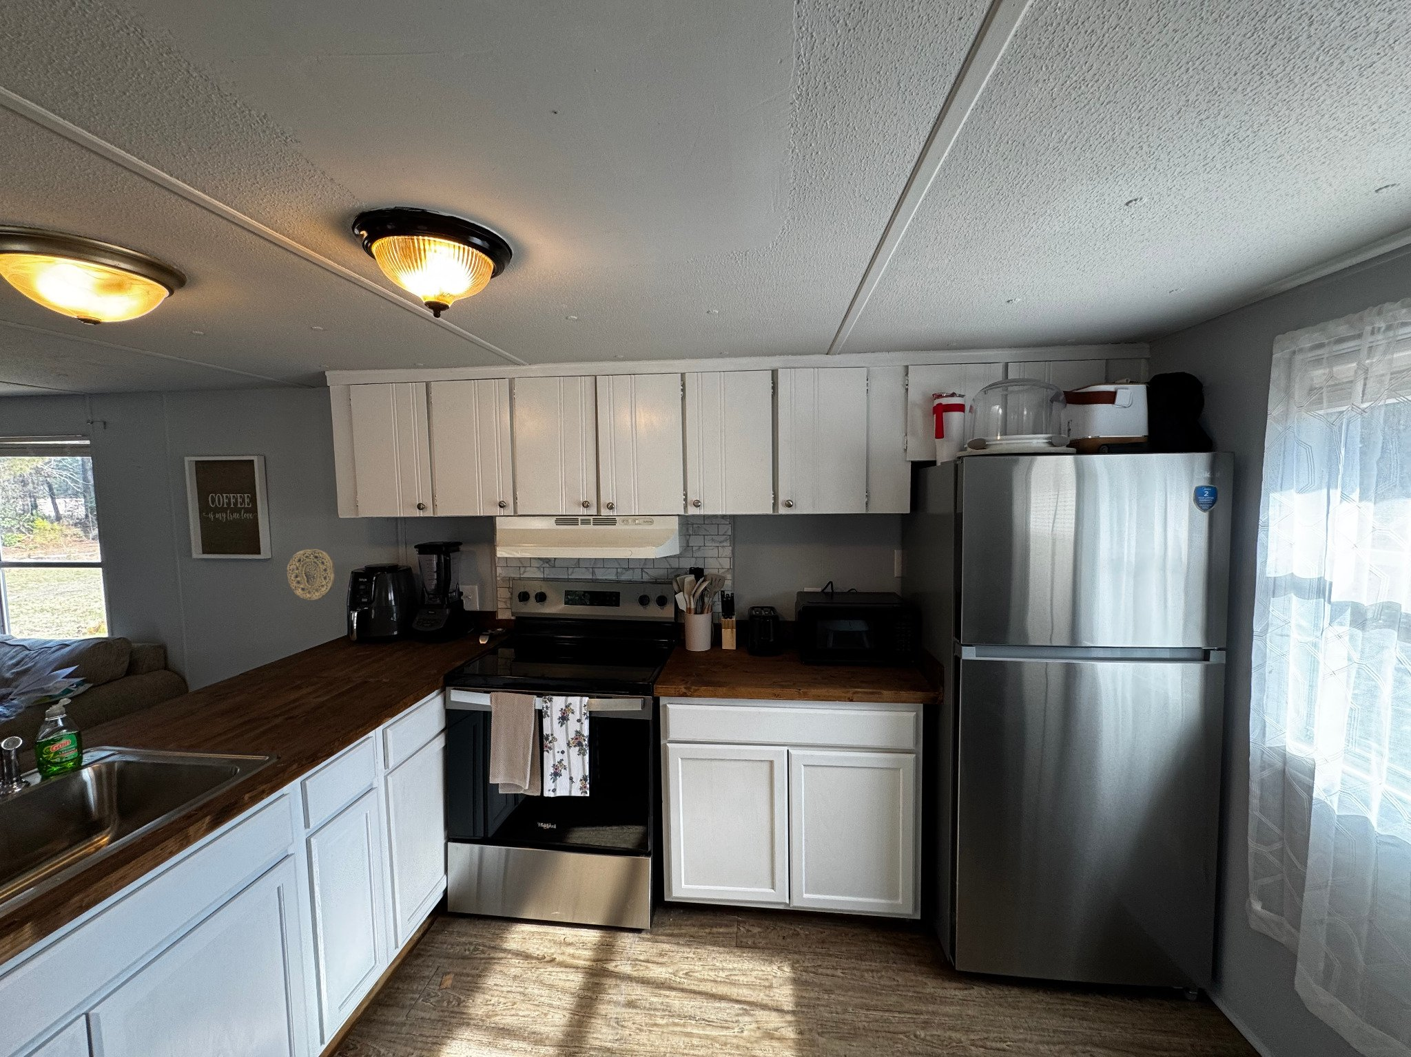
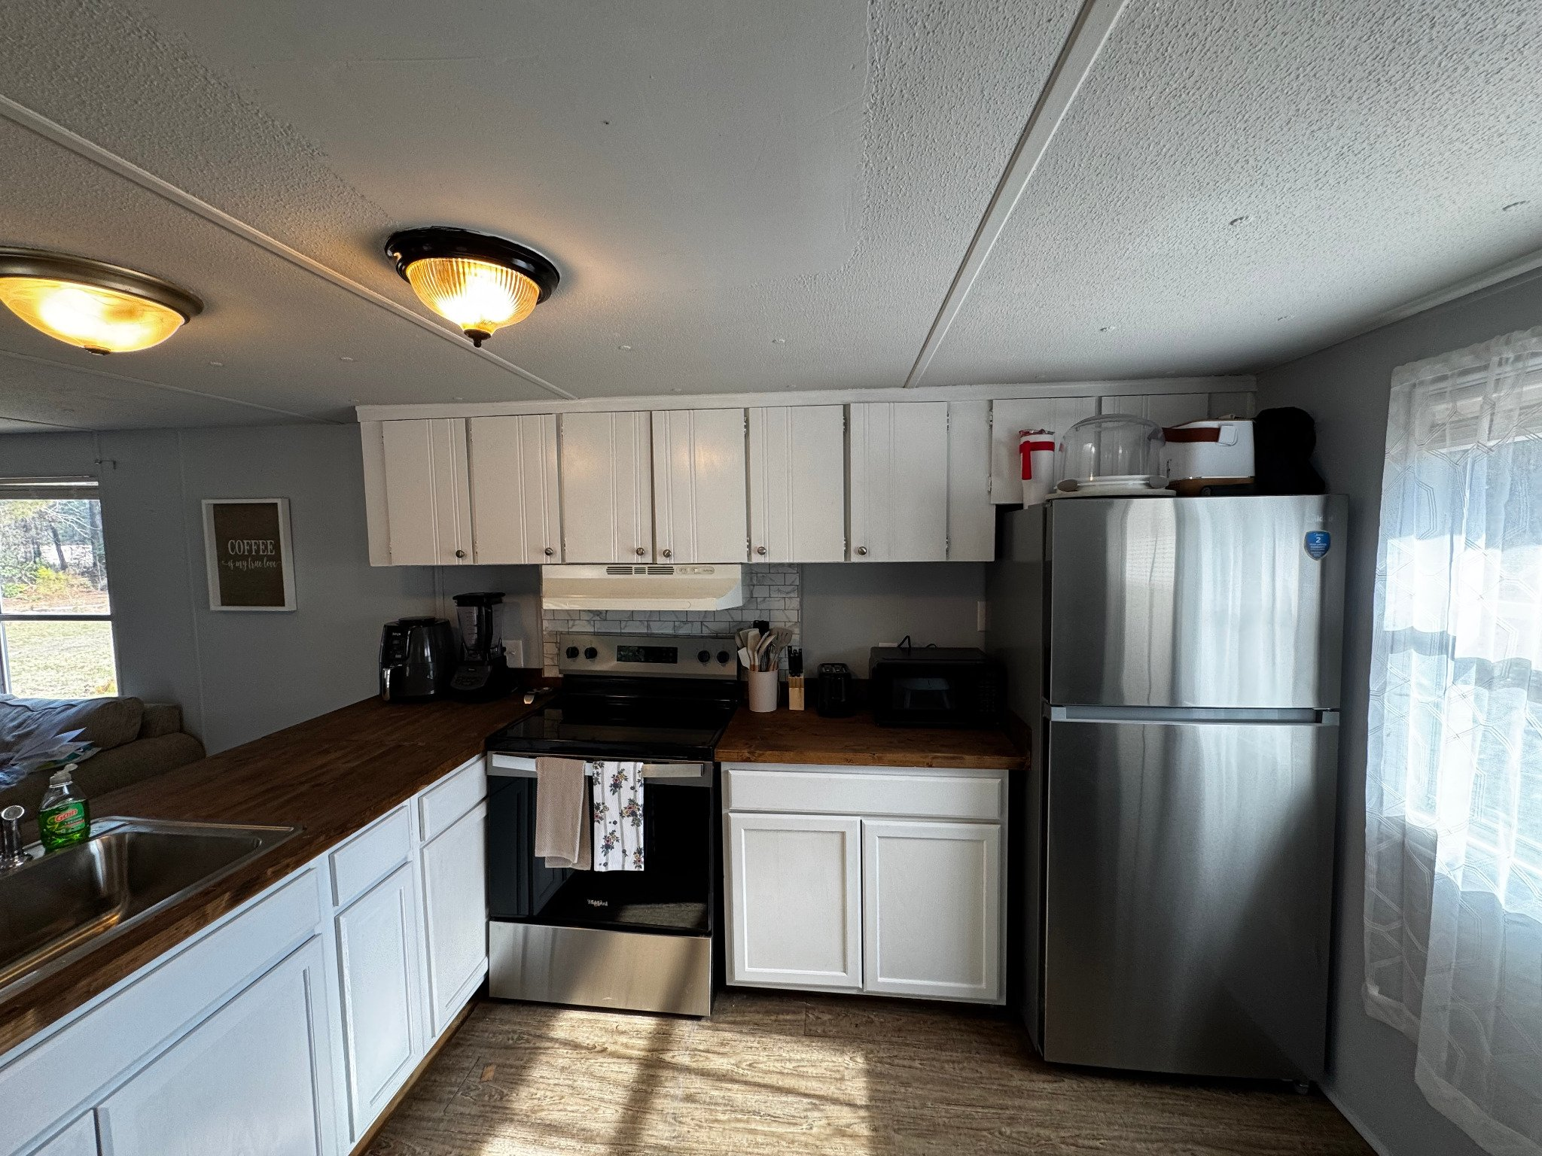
- decorative plate (310, 575)
